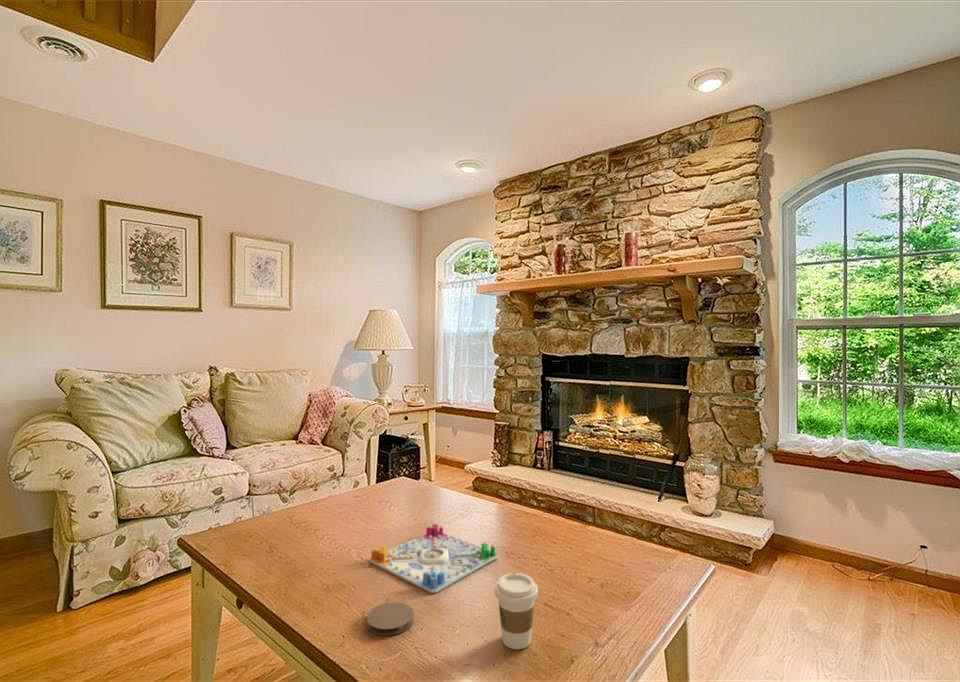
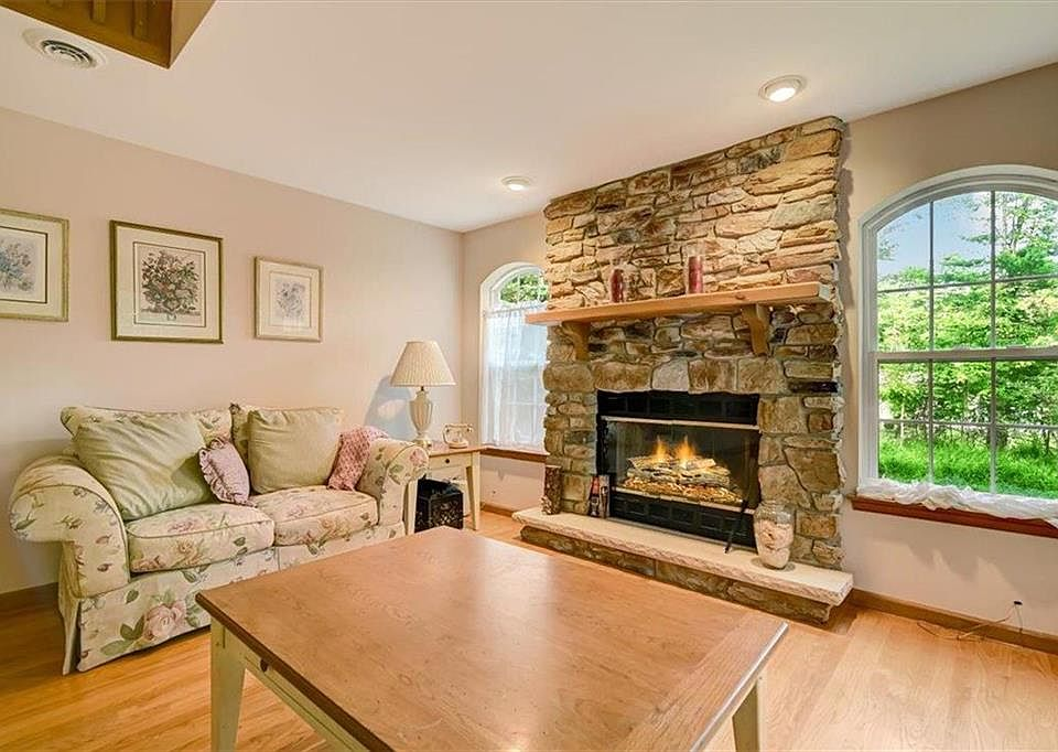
- board game (434, 553)
- coffee cup (516, 610)
- coaster (390, 618)
